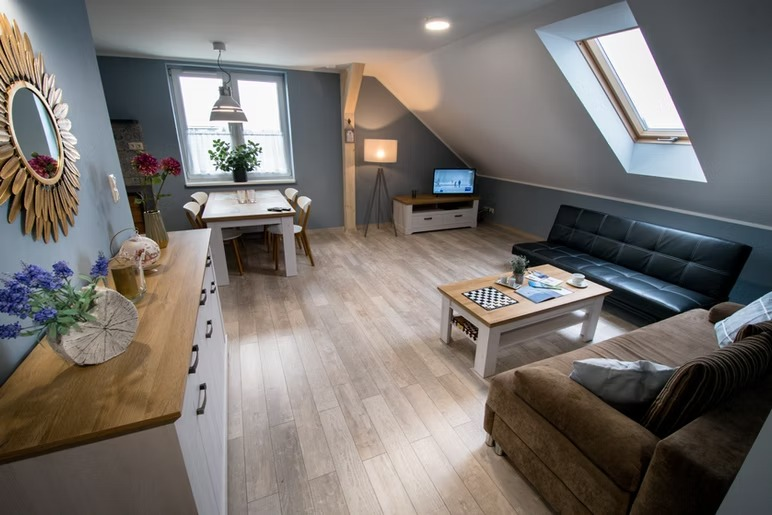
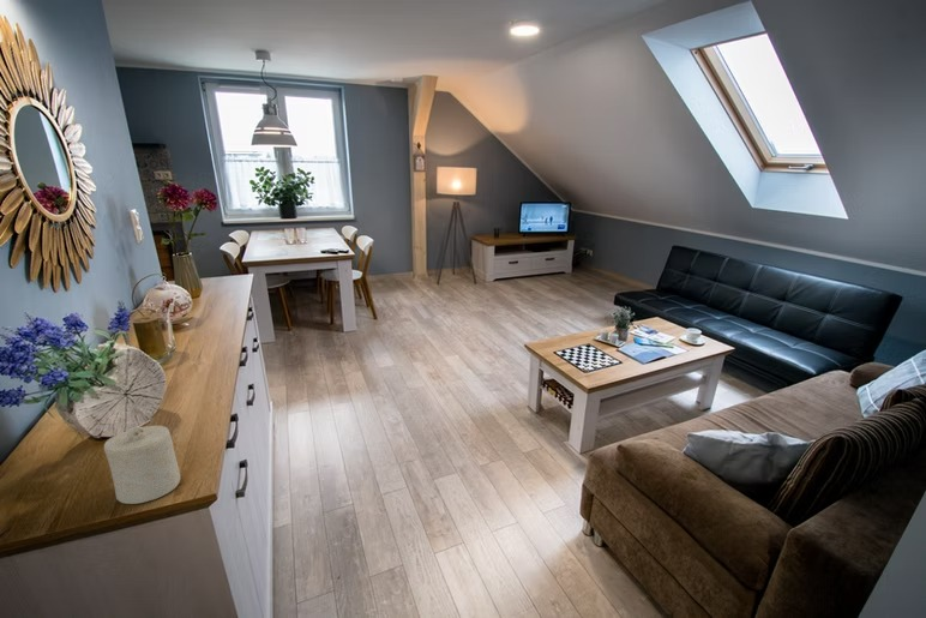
+ candle (140, 458)
